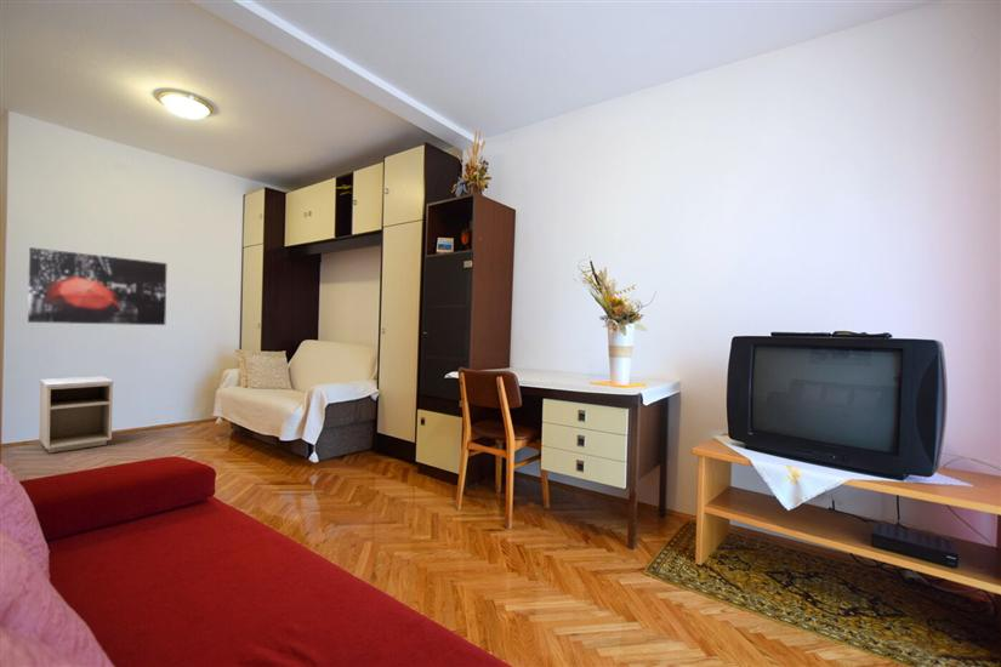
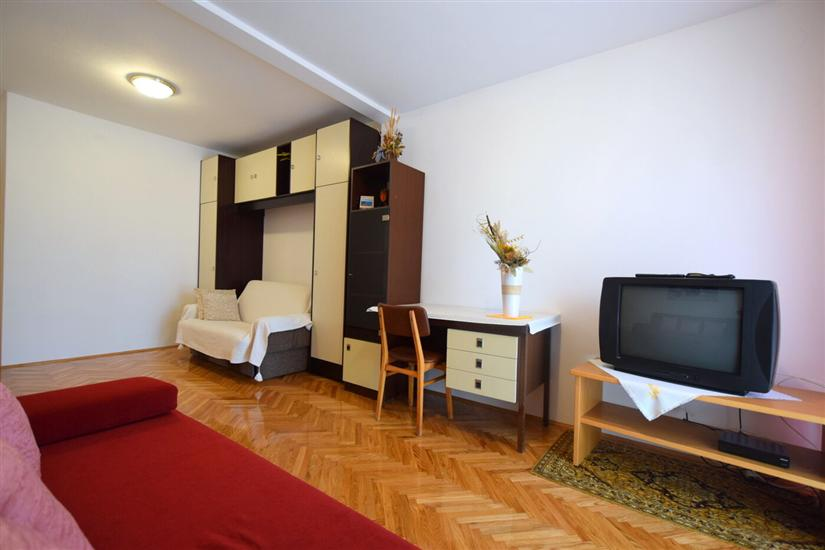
- wall art (103, 290)
- nightstand (75, 412)
